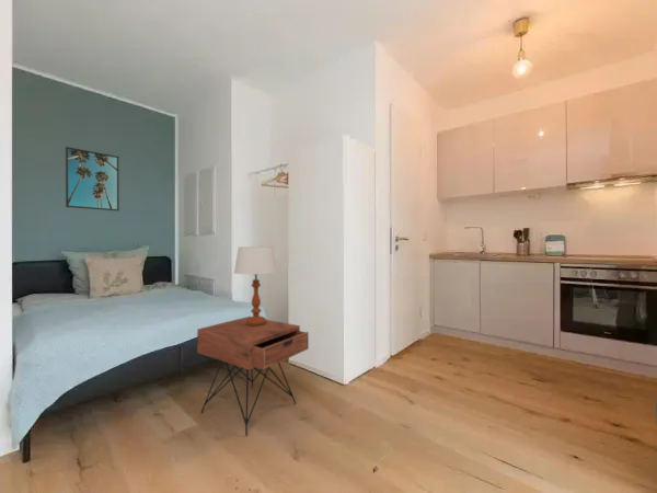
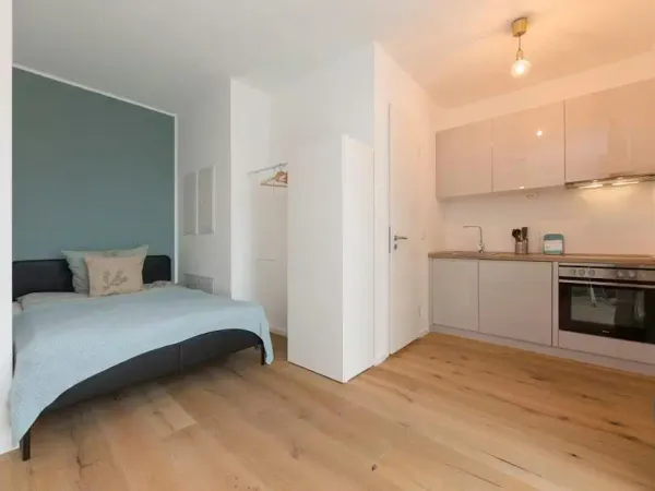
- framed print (93, 180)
- table lamp (255, 285)
- nightstand (254, 368)
